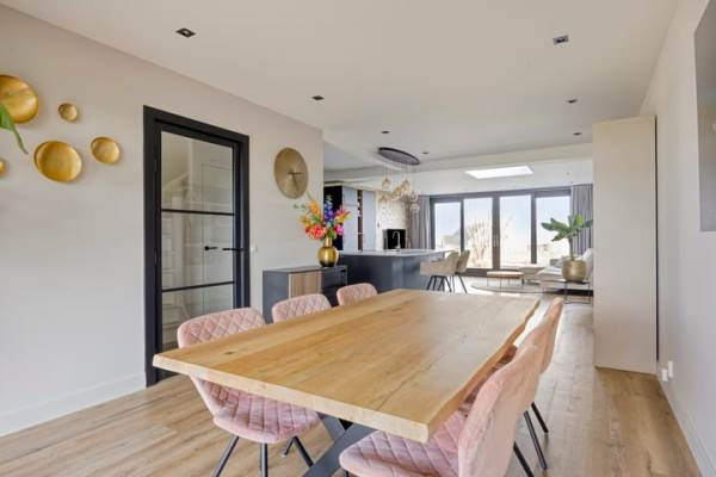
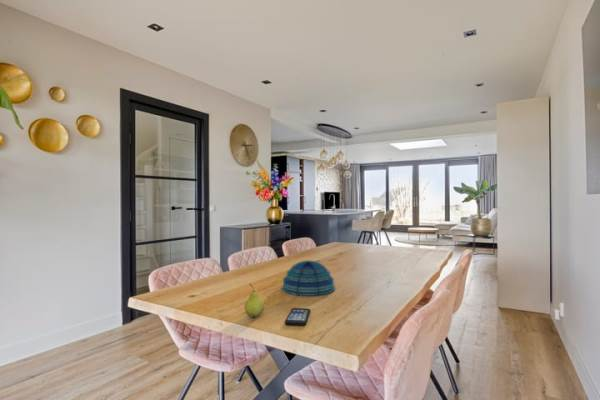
+ fruit (254, 299)
+ decorative bowl (308, 274)
+ smartphone (298, 316)
